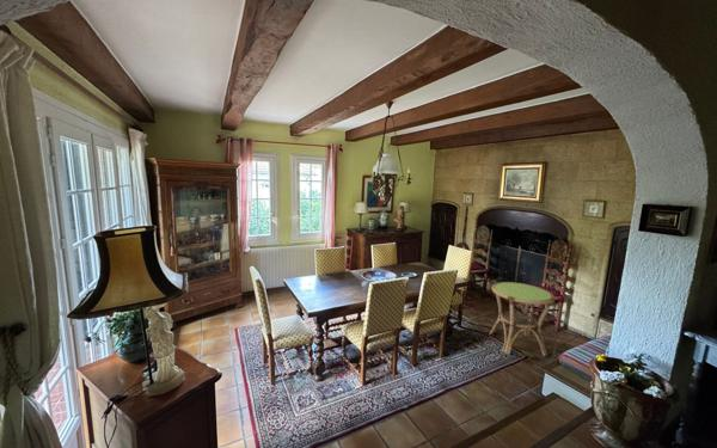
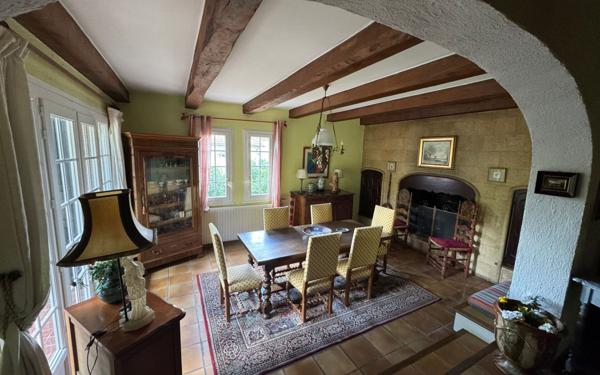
- side table (519, 317)
